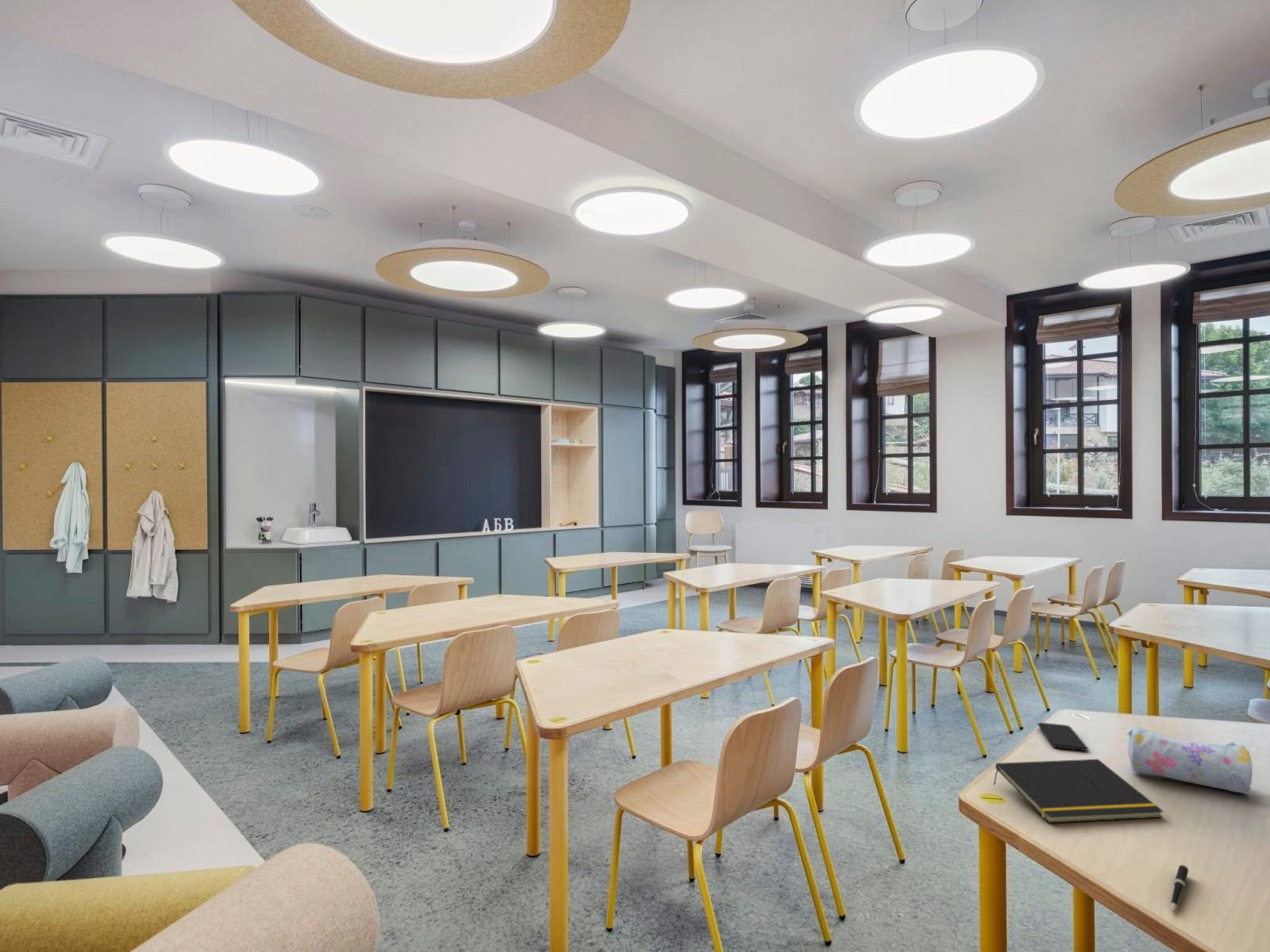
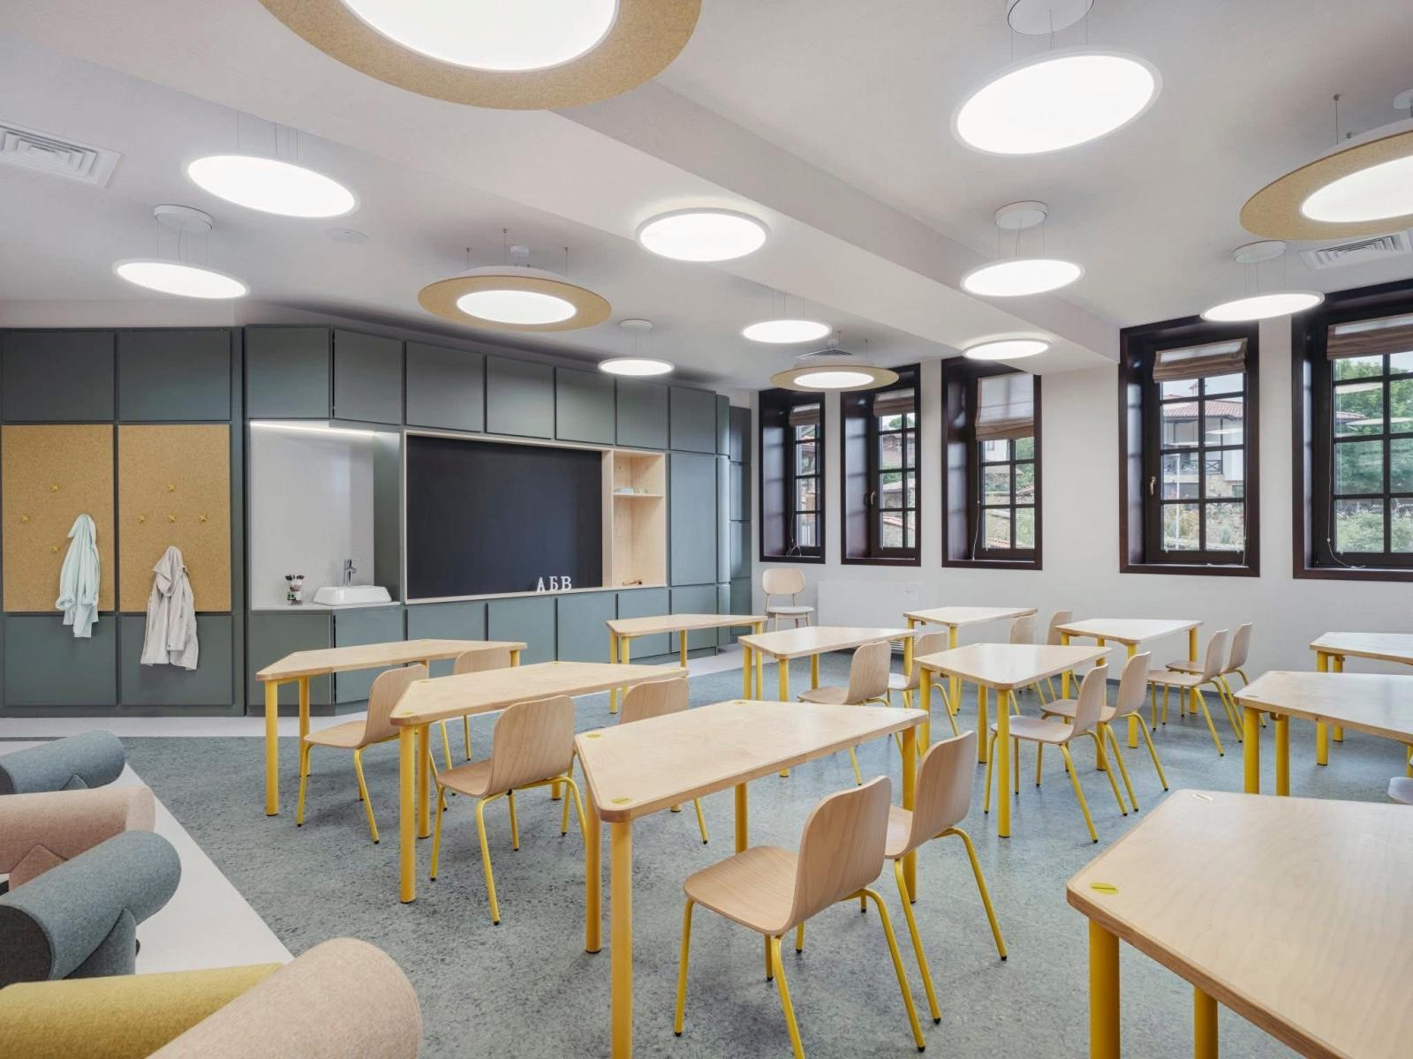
- smartphone (1061, 735)
- notepad (1075, 789)
- pencil case (1187, 758)
- pen (1178, 888)
